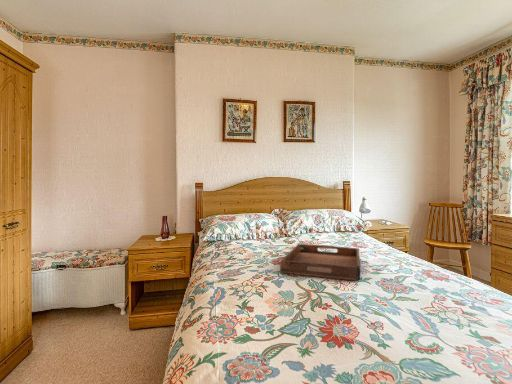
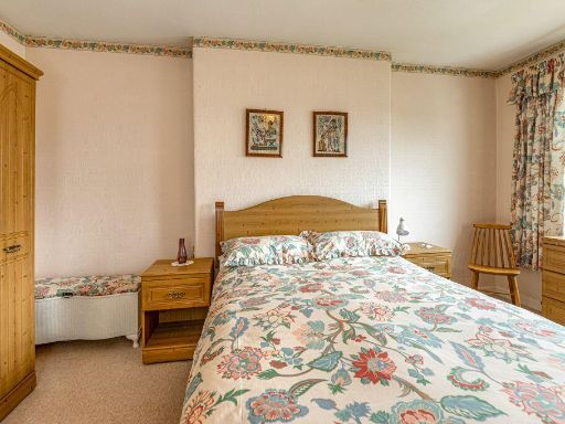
- serving tray (323, 259)
